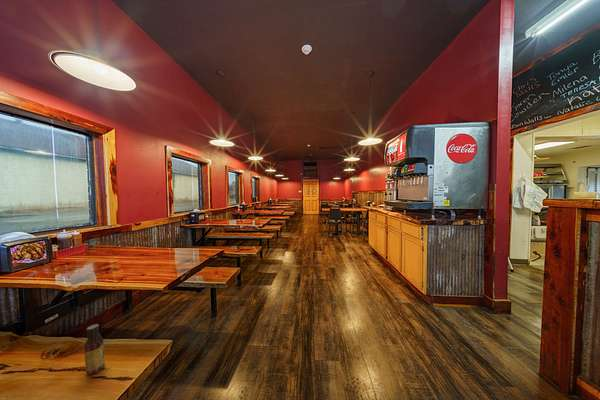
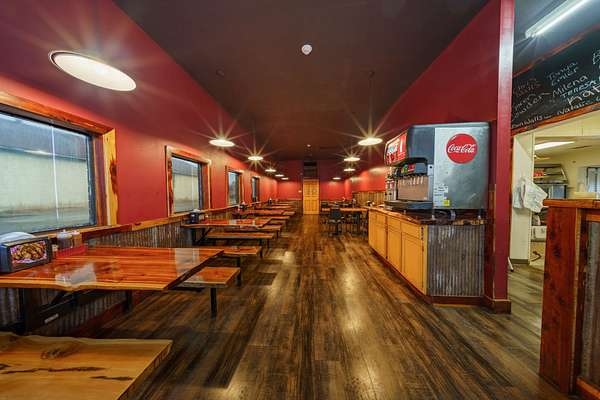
- sauce bottle (94, 348)
